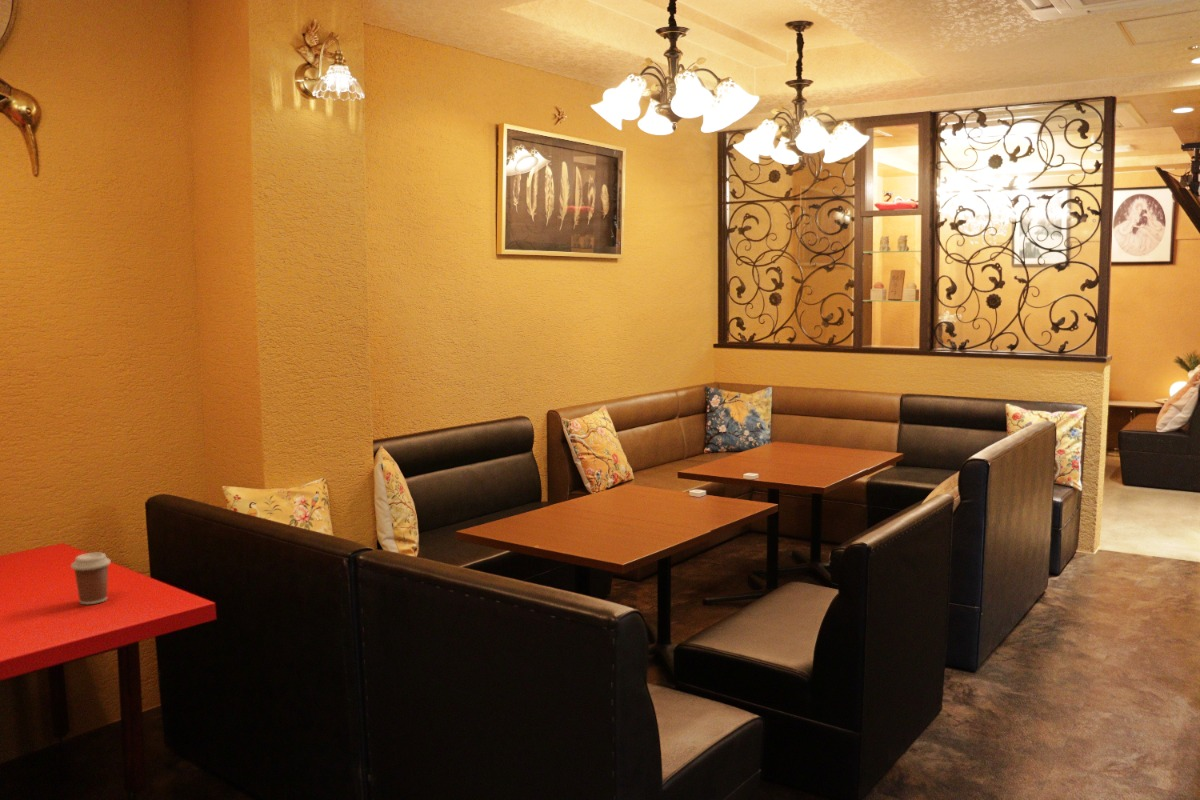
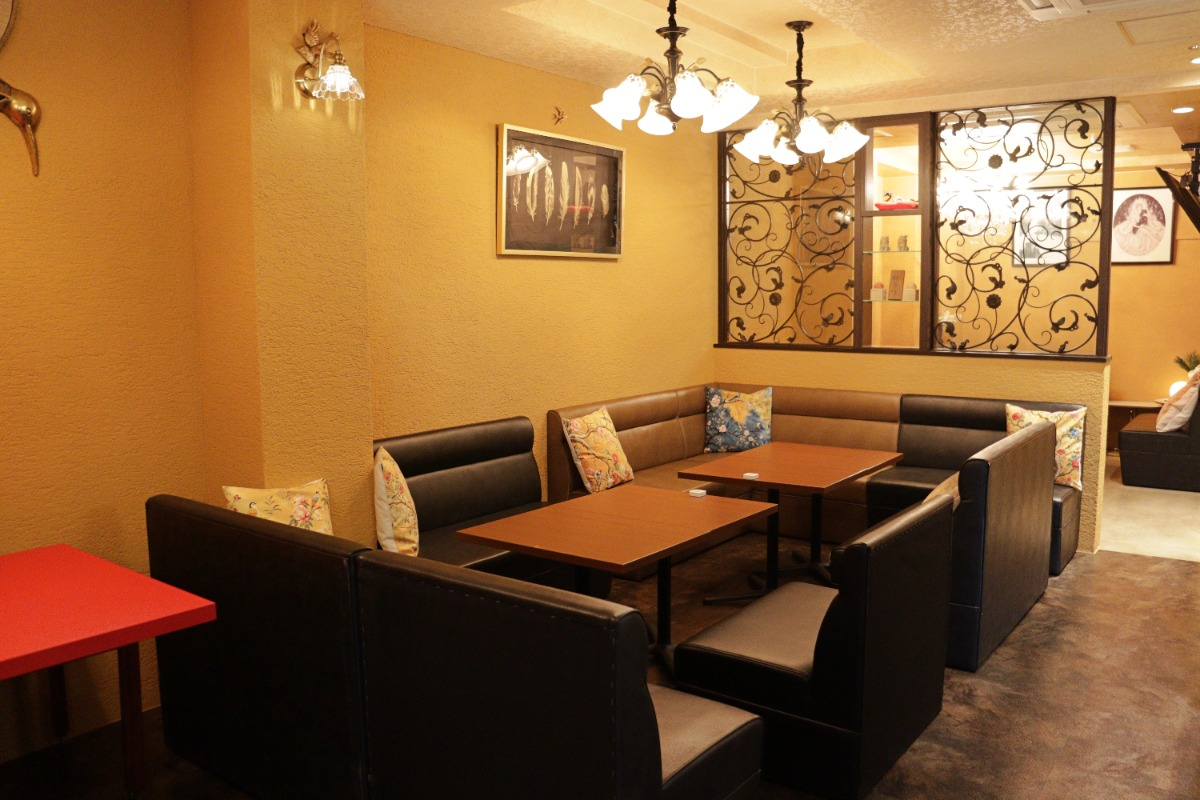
- coffee cup (91, 578)
